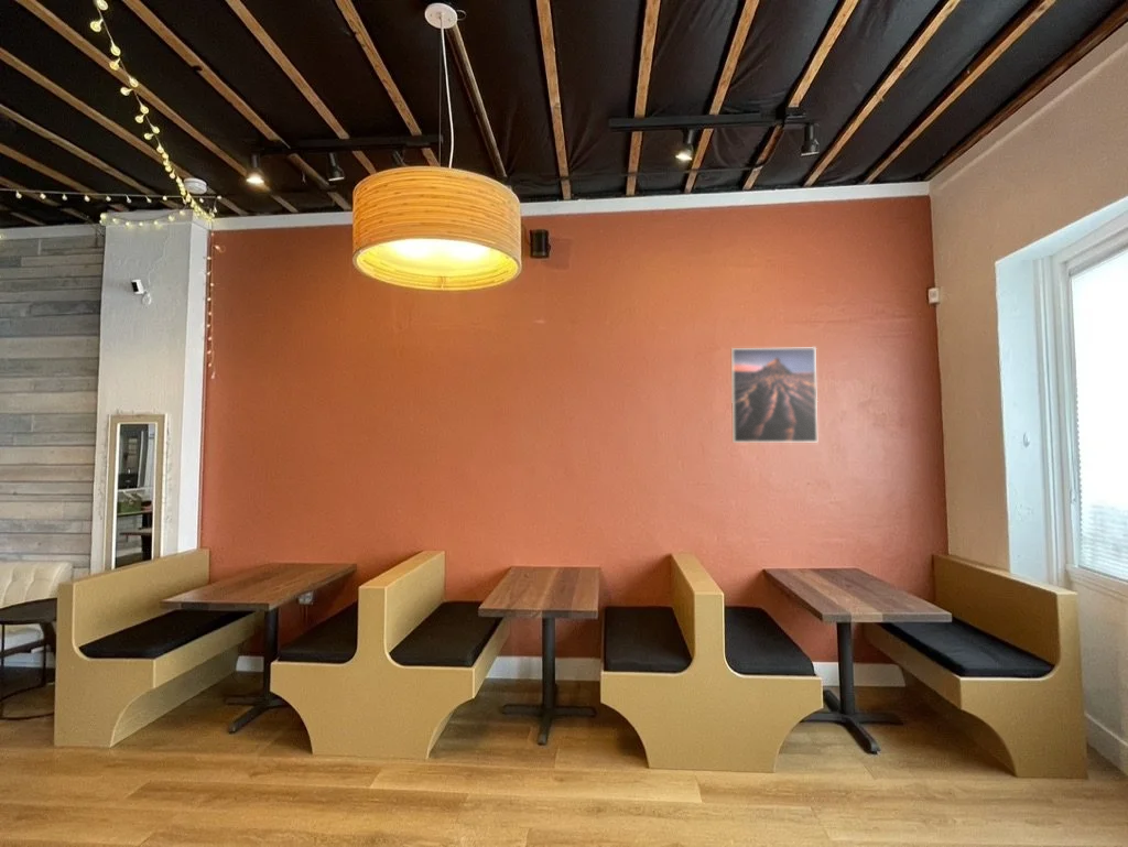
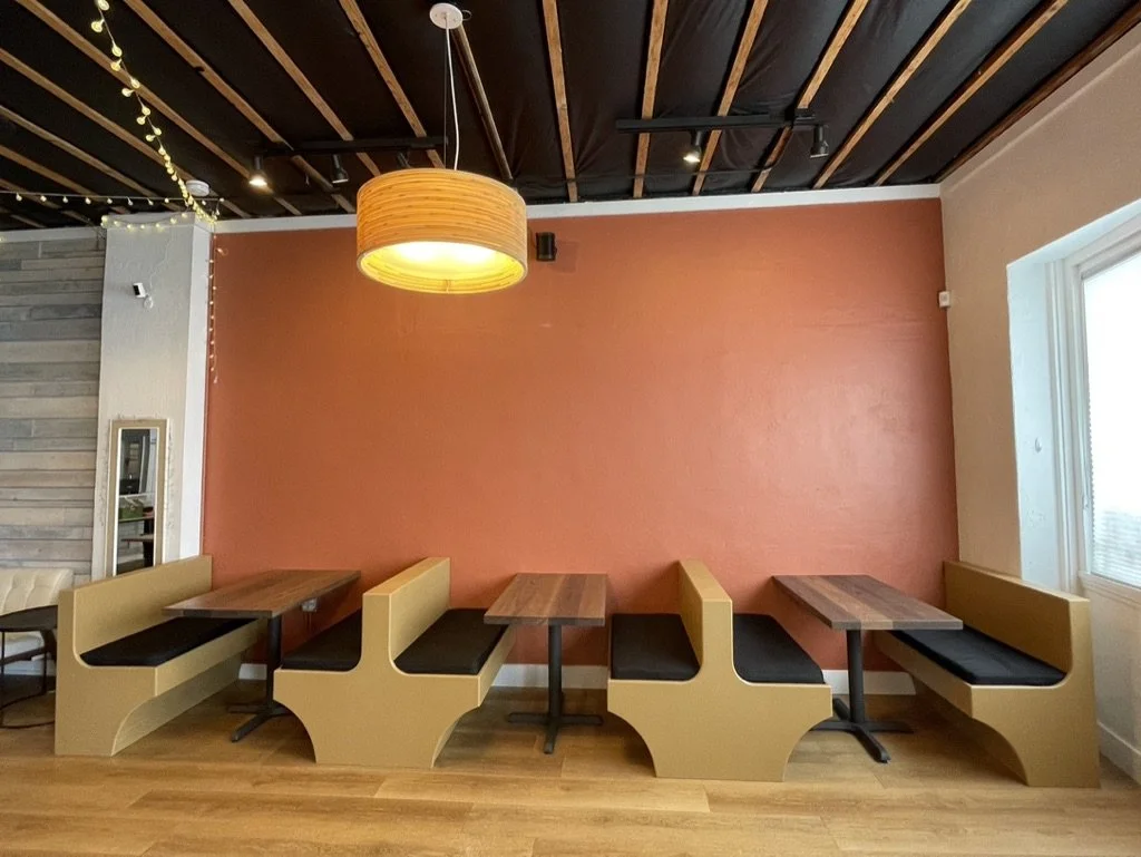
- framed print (773, 394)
